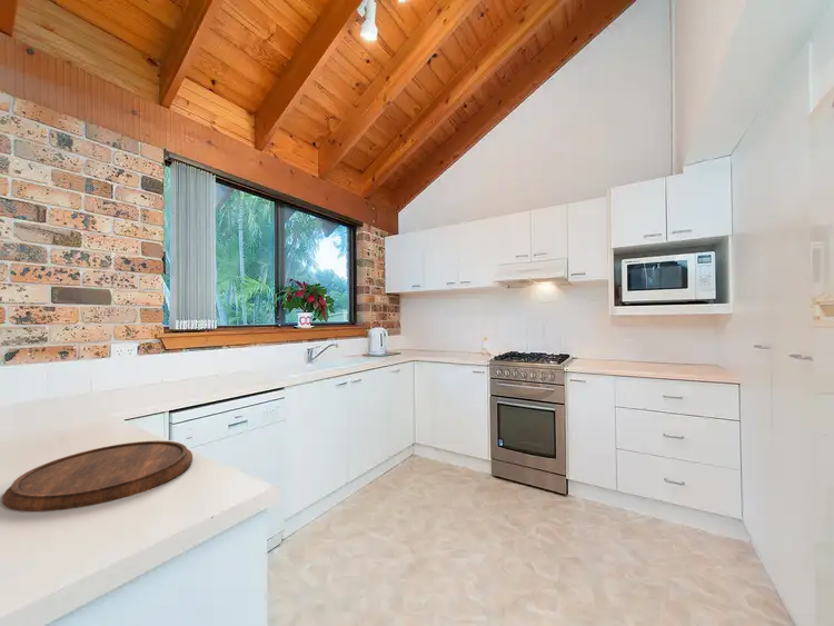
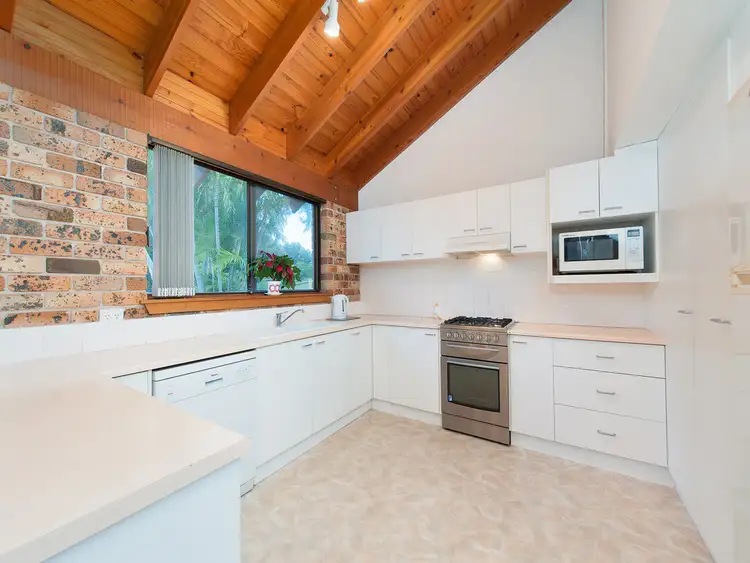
- cutting board (109, 468)
